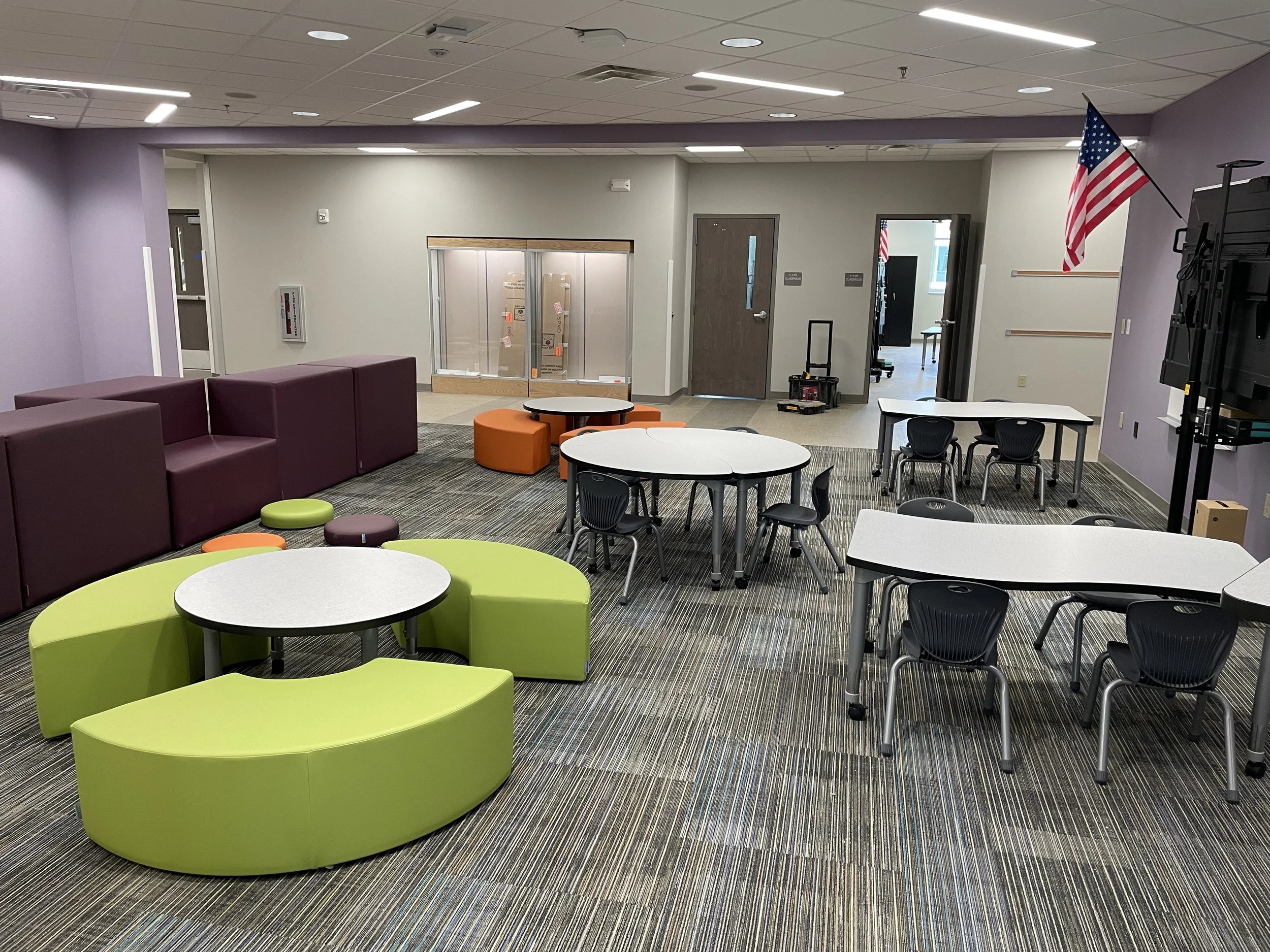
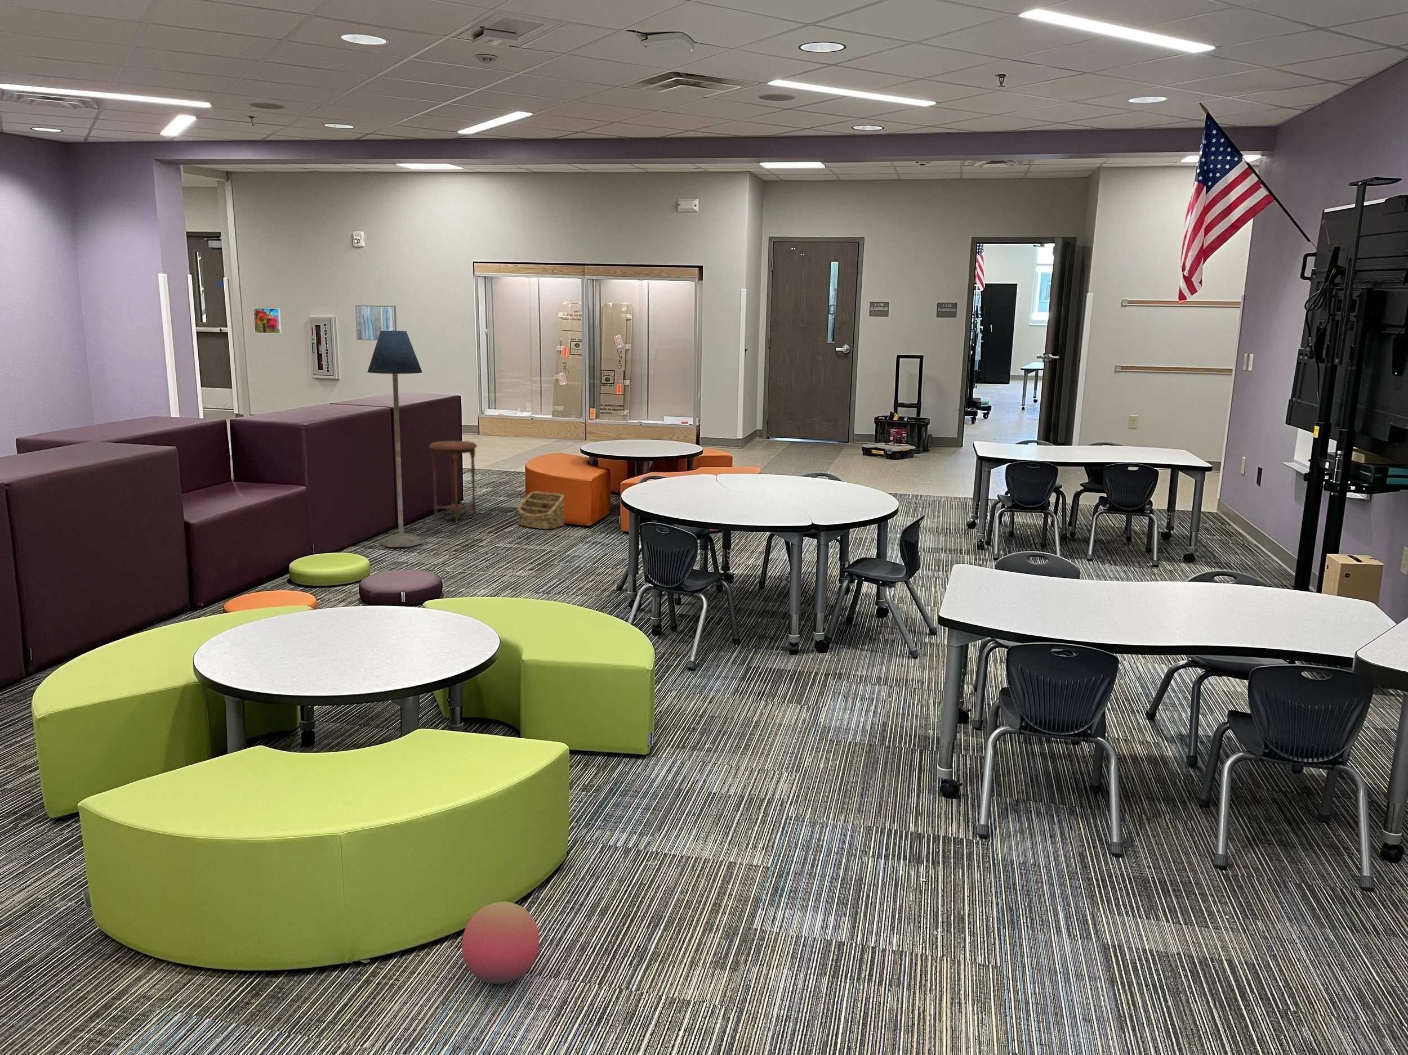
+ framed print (267, 320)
+ side table (455, 482)
+ ball (501, 942)
+ basket (540, 510)
+ wall art (376, 322)
+ floor lamp (397, 439)
